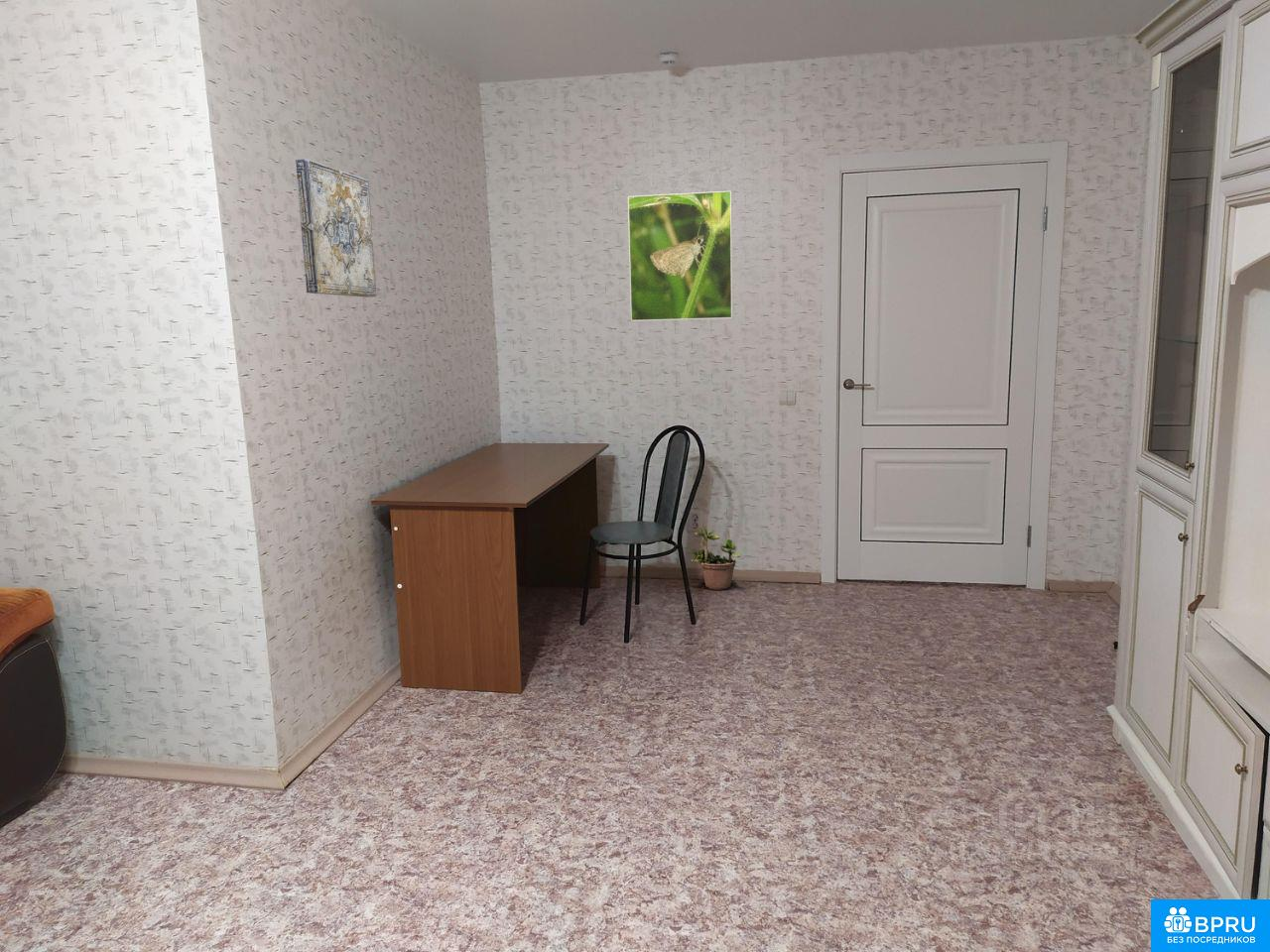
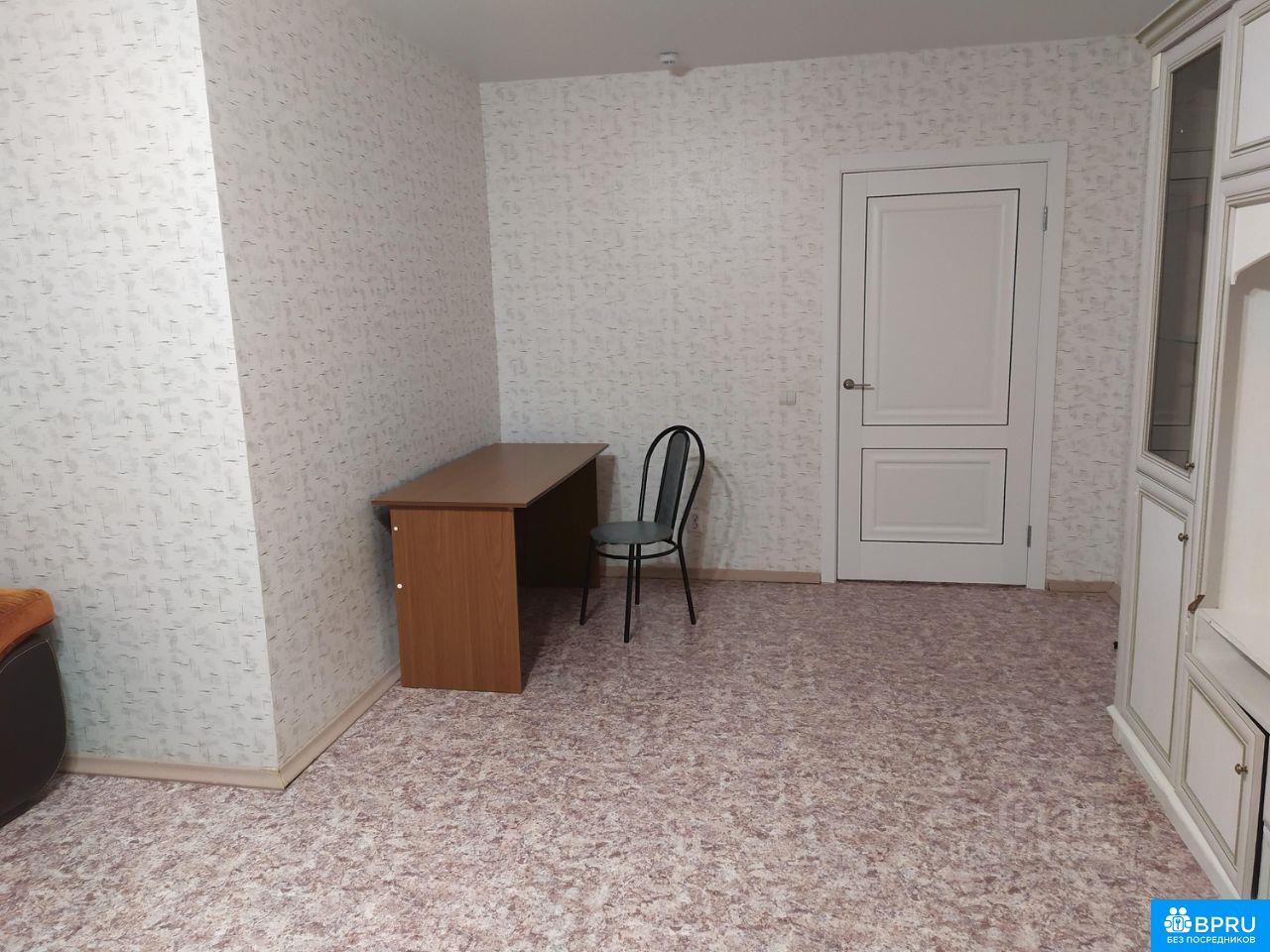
- wall art (338, 233)
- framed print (680, 257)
- potted plant (716, 555)
